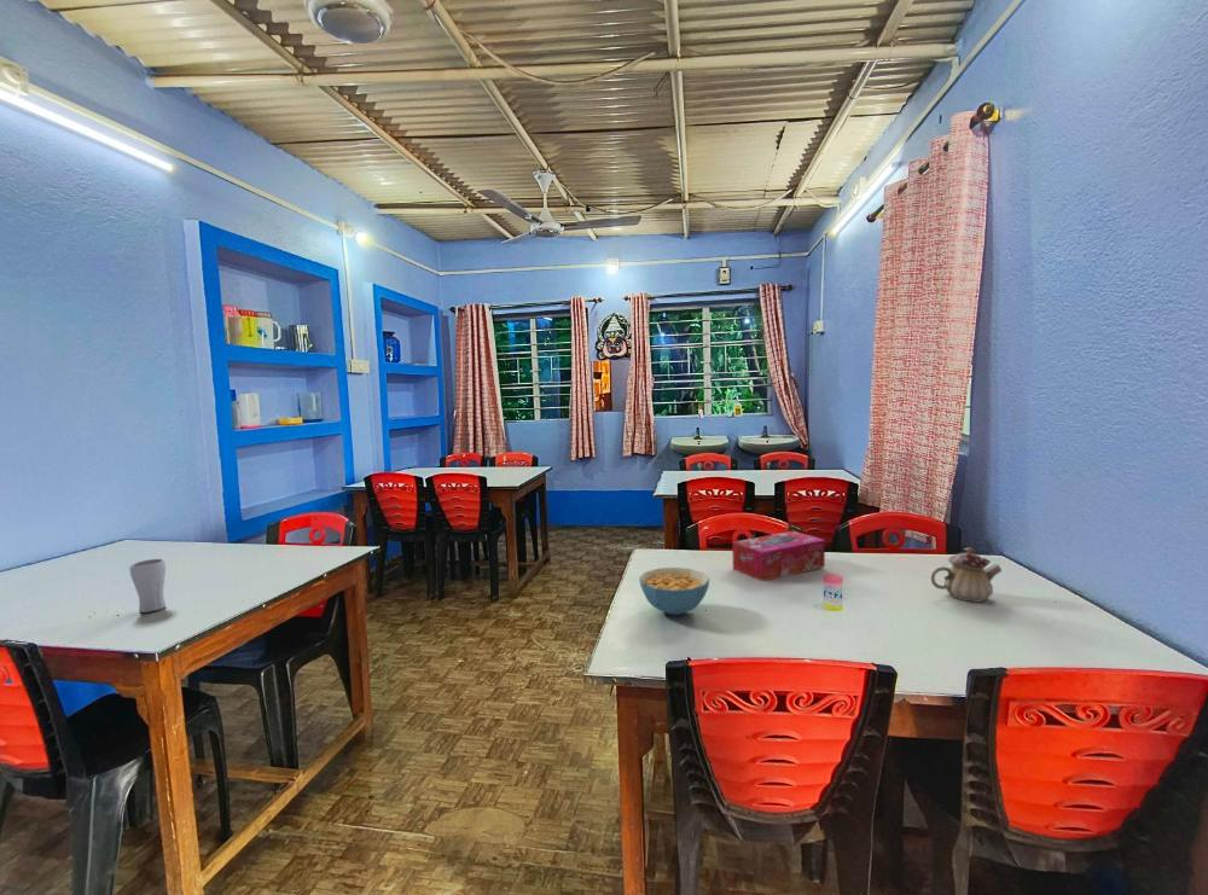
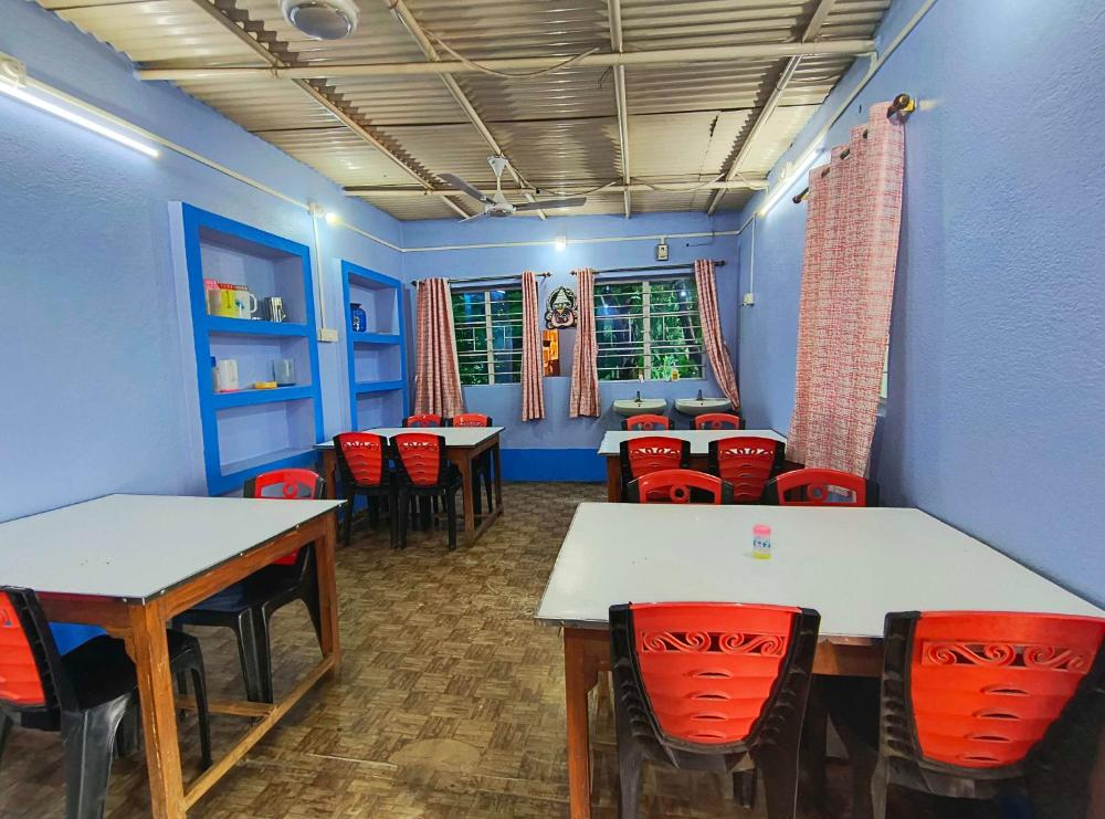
- teapot (965, 571)
- drinking glass (150, 586)
- cereal bowl (674, 594)
- tissue box (778, 554)
